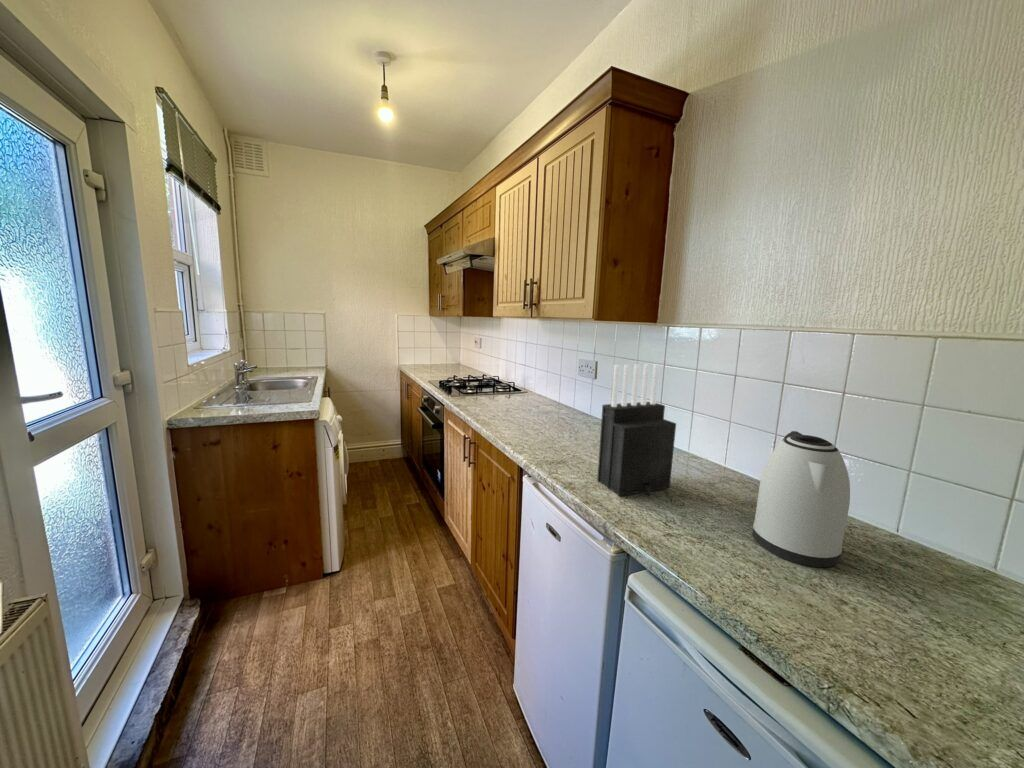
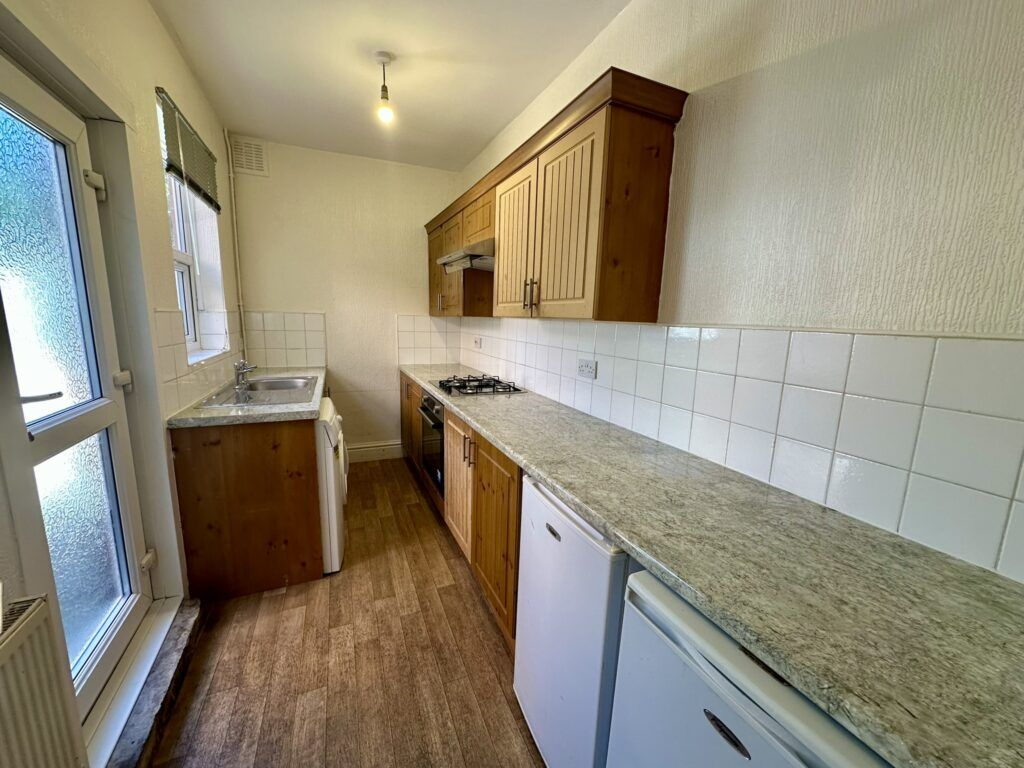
- kettle (796, 486)
- knife block (640, 427)
